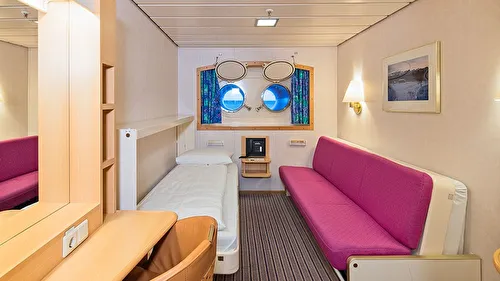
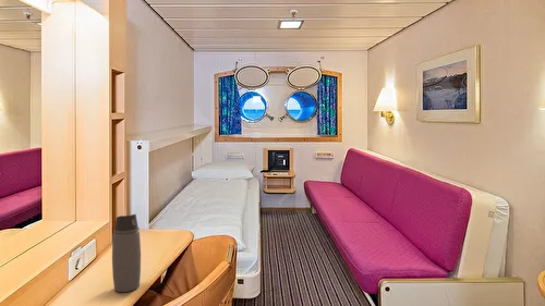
+ water bottle (126, 250)
